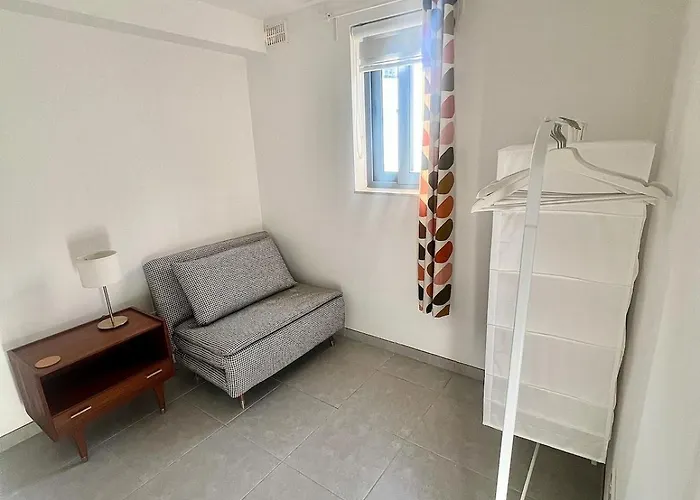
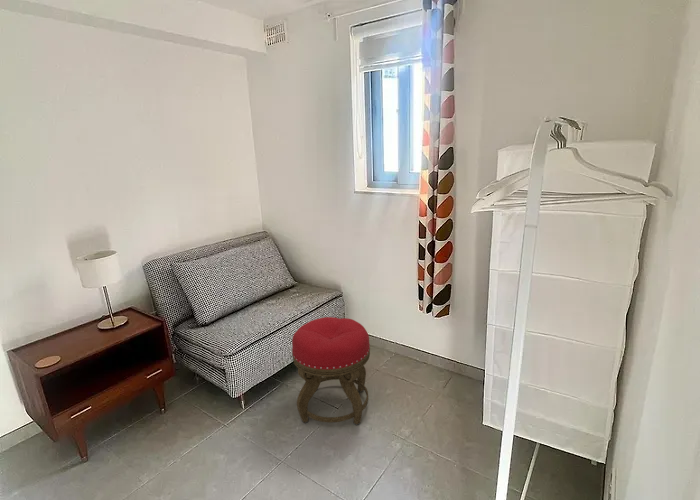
+ stool (332, 368)
